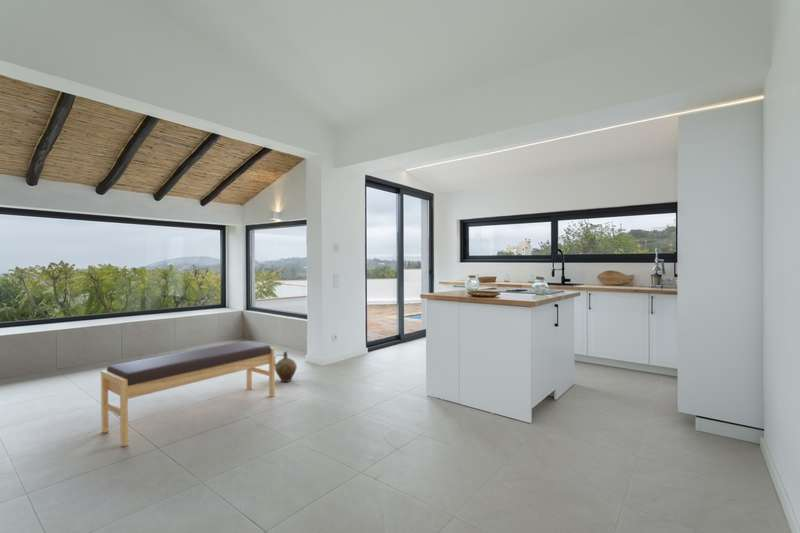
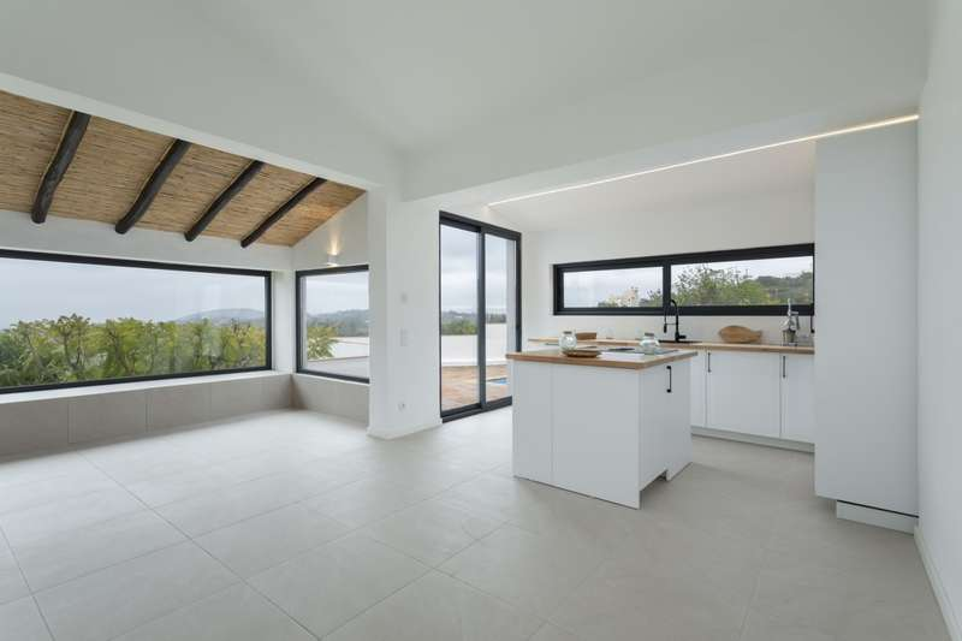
- bench (197, 381)
- ceramic jug (285, 366)
